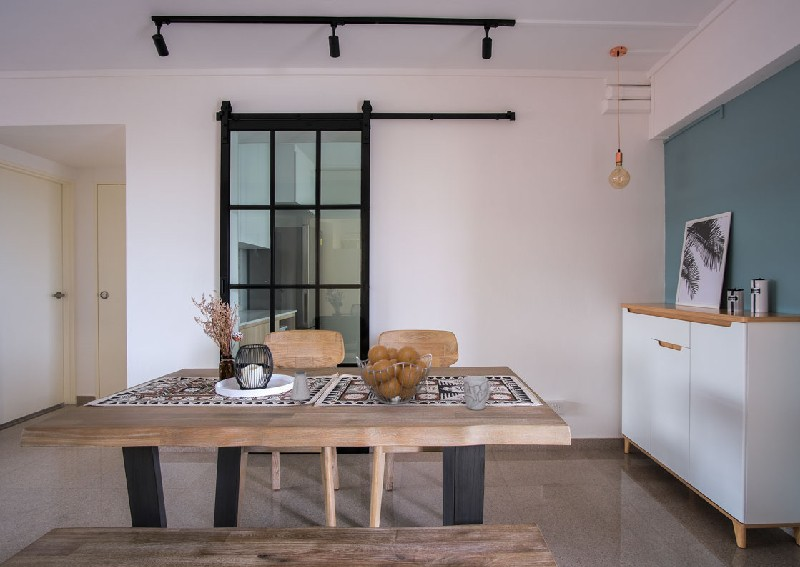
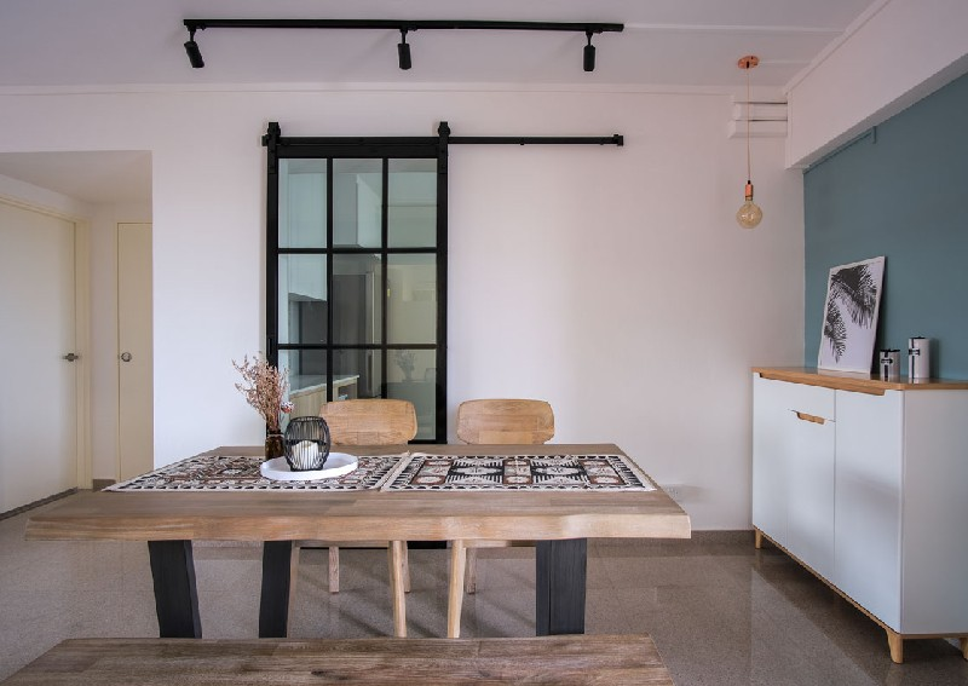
- saltshaker (300, 384)
- fruit basket (394, 372)
- mug (478, 392)
